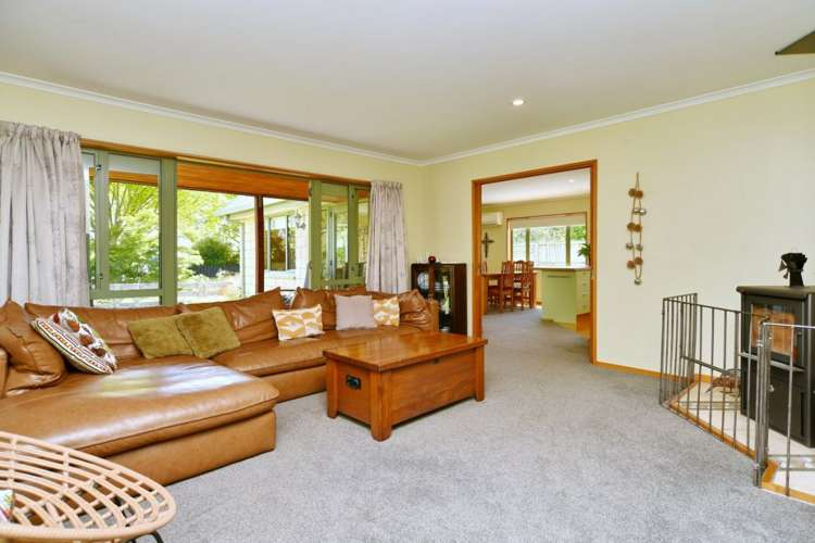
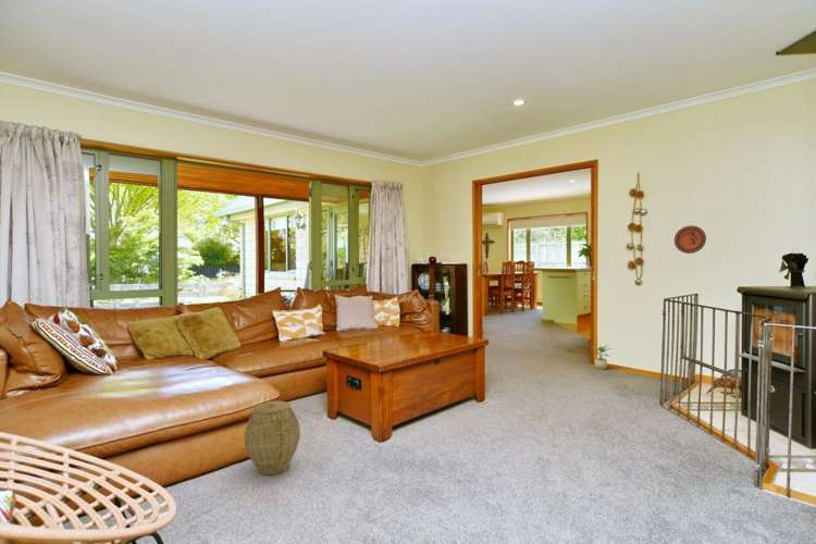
+ potted plant (601, 356)
+ decorative plate (690, 239)
+ woven basket (272, 434)
